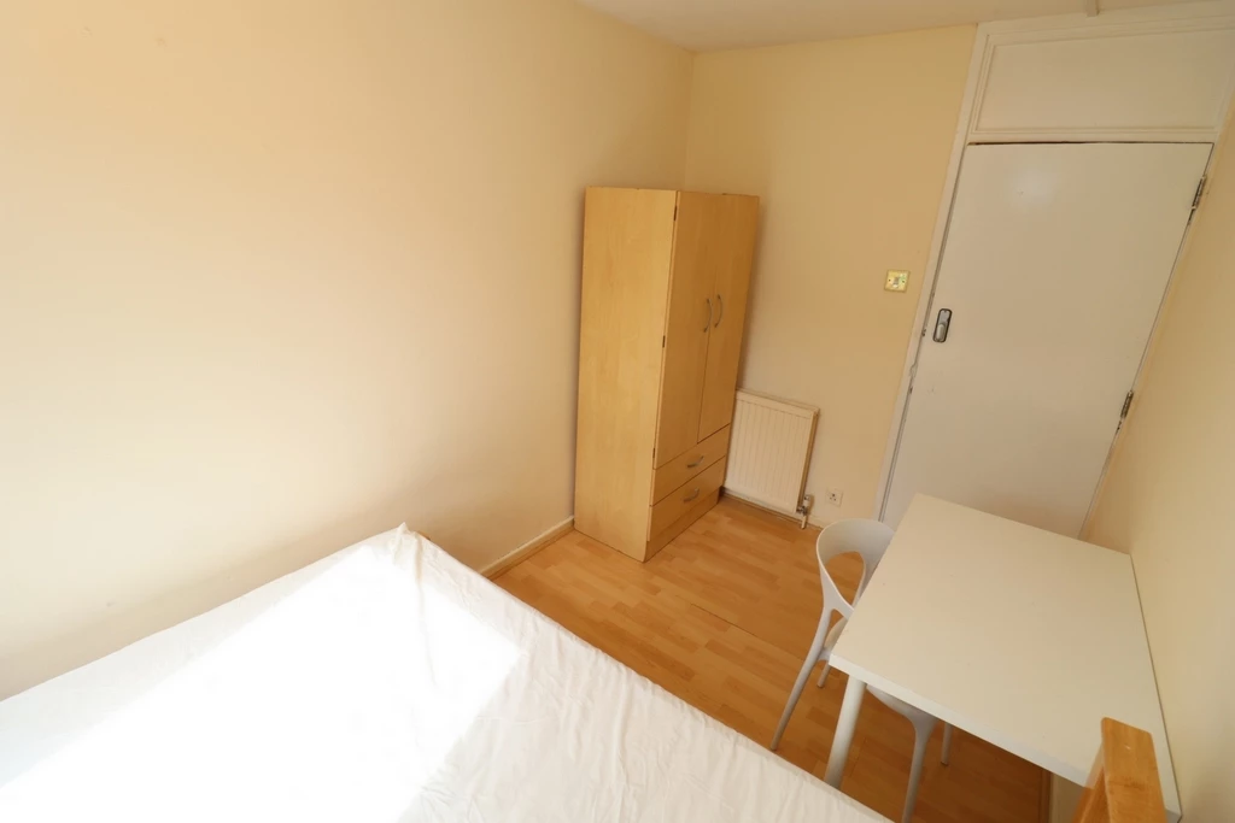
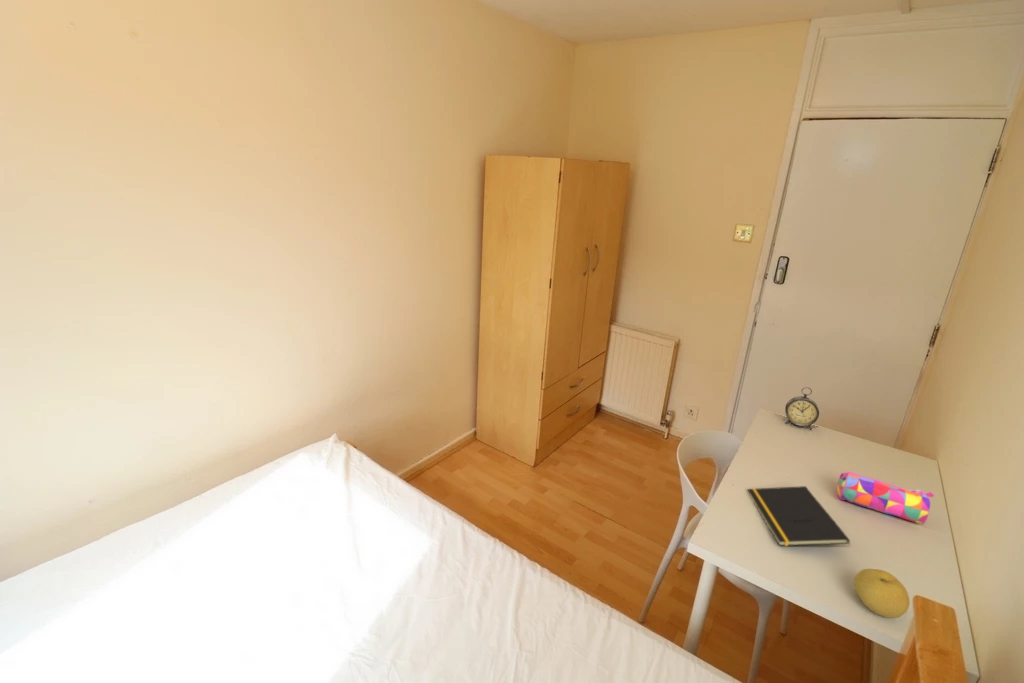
+ pencil case (882, 495)
+ notepad (793, 514)
+ fruit (880, 591)
+ alarm clock (802, 406)
